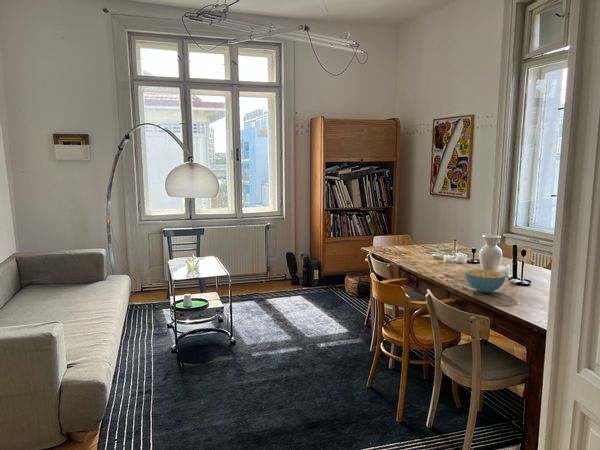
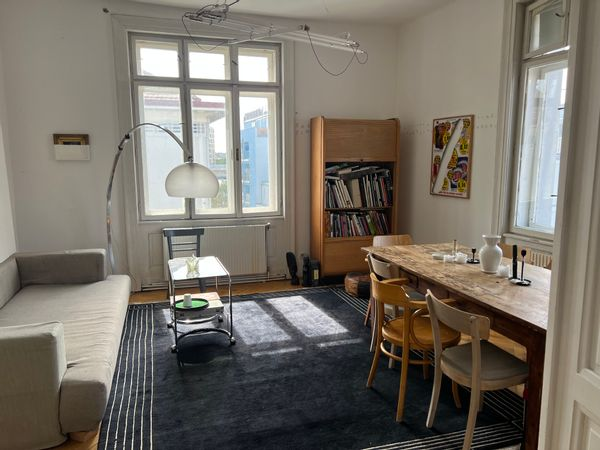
- cereal bowl (484, 282)
